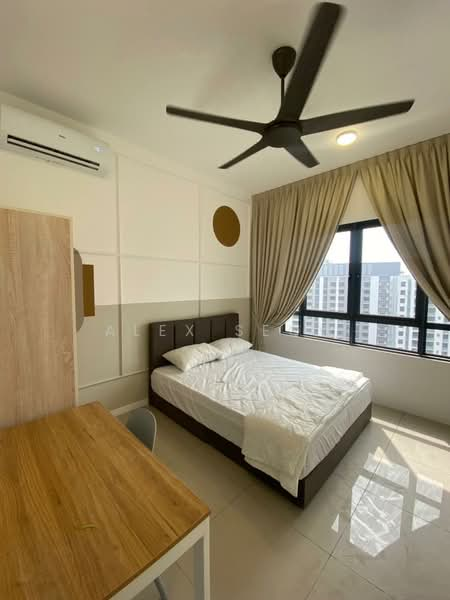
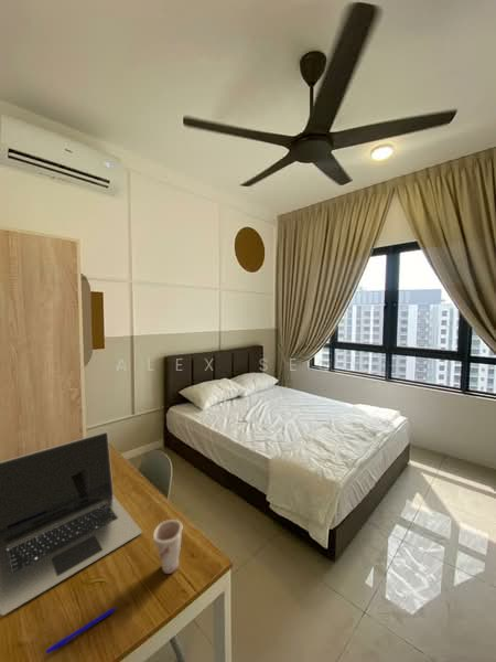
+ cup (168, 548)
+ laptop (67, 500)
+ pen (84, 628)
